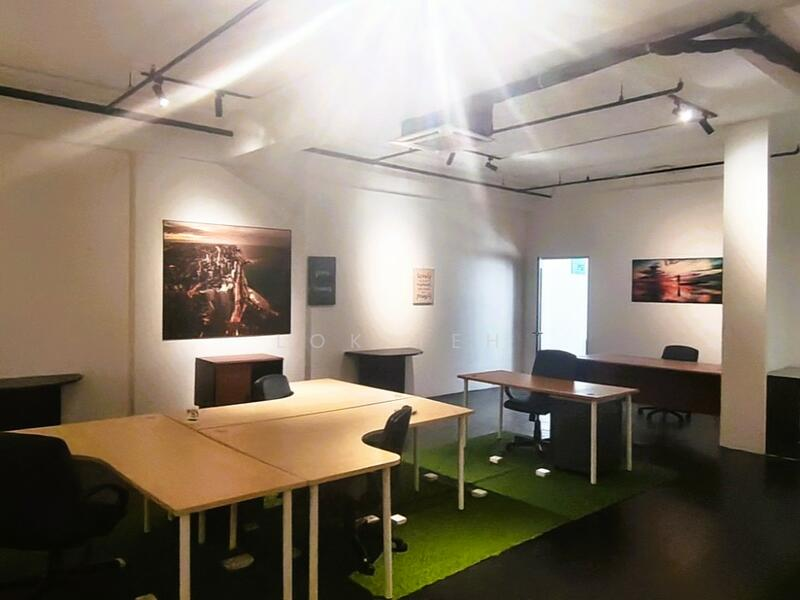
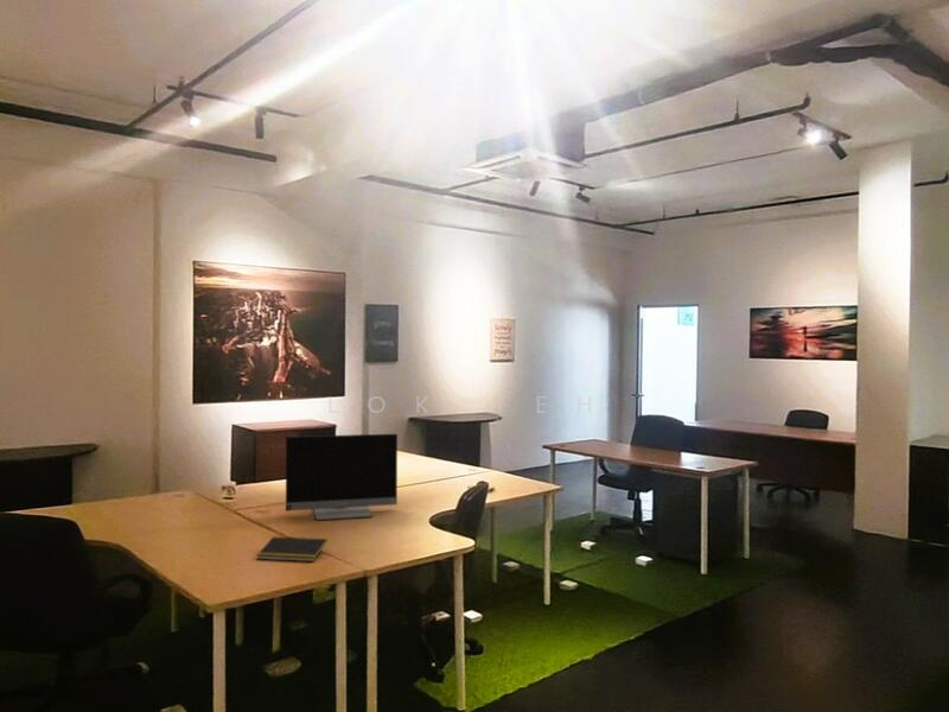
+ notepad (292, 548)
+ monitor (342, 473)
